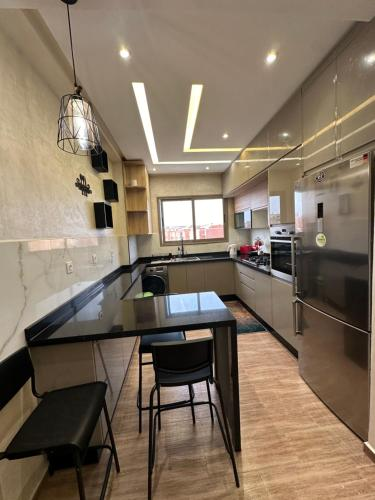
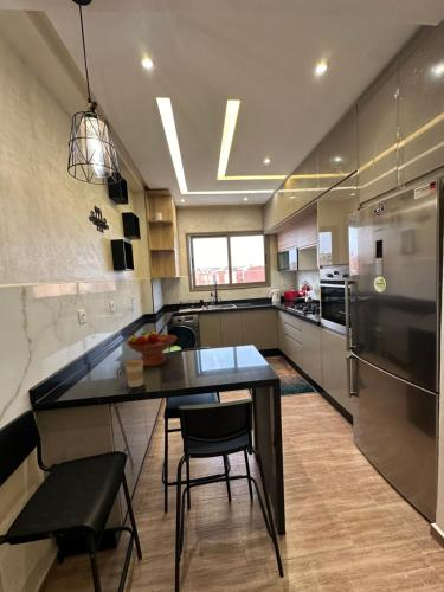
+ fruit bowl (152, 346)
+ coffee cup (134, 372)
